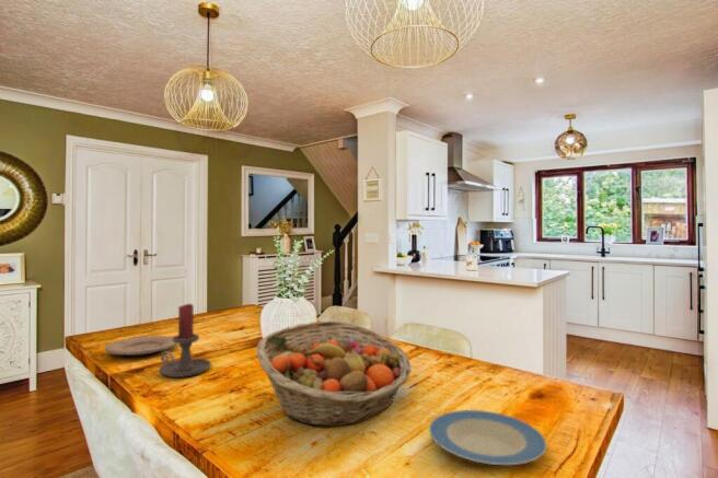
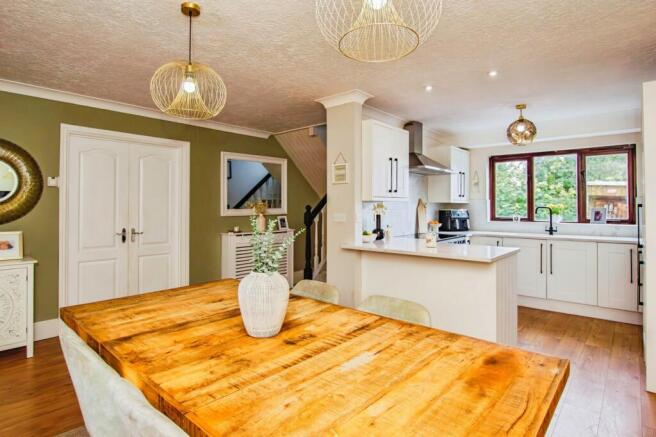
- plate (485, 440)
- plate (142, 347)
- candle holder (181, 336)
- fruit basket (336, 366)
